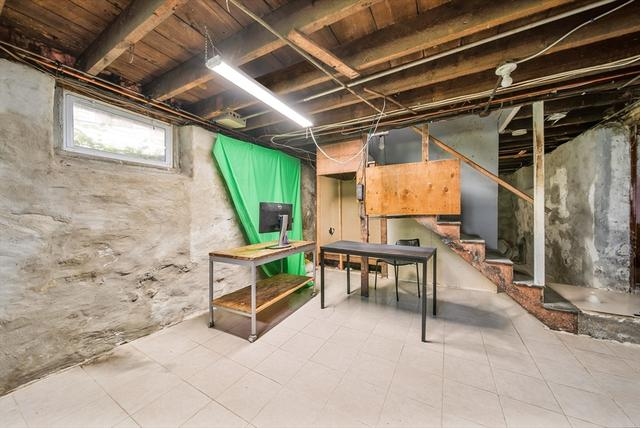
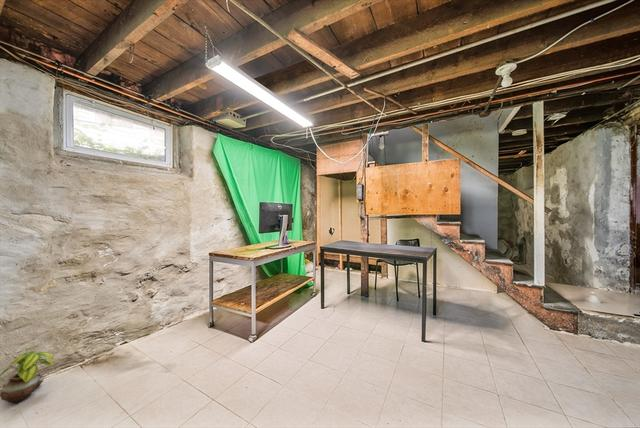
+ potted plant (27, 371)
